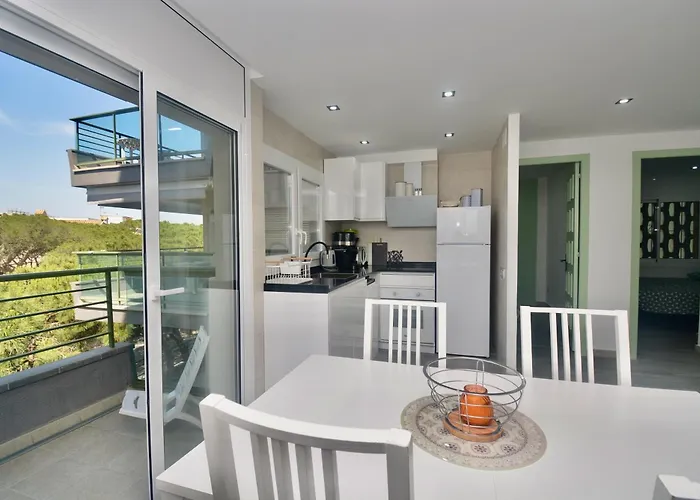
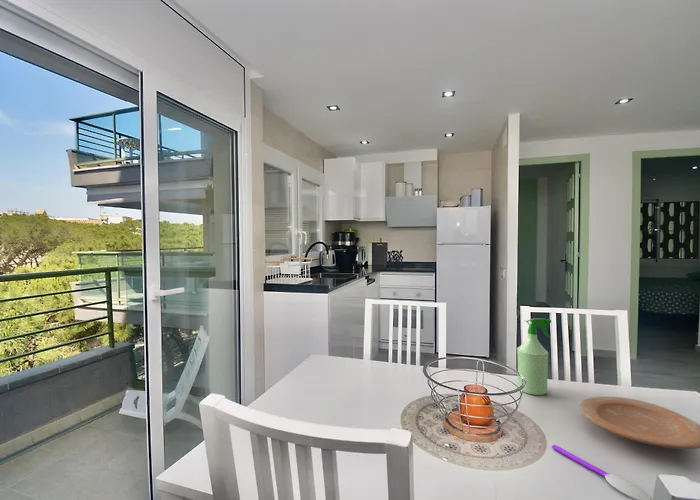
+ spray bottle (532, 354)
+ spoon (595, 468)
+ plate (638, 425)
